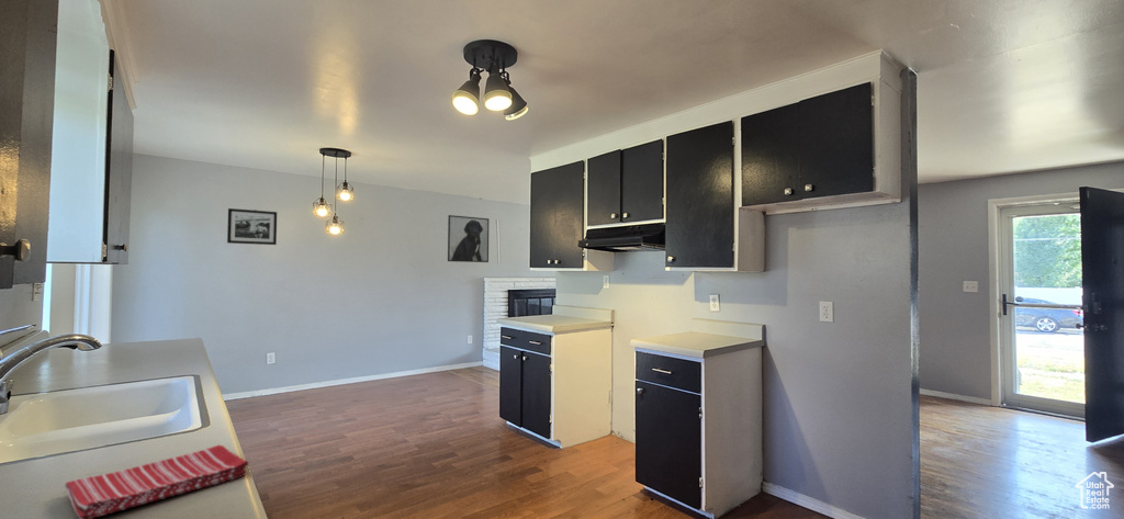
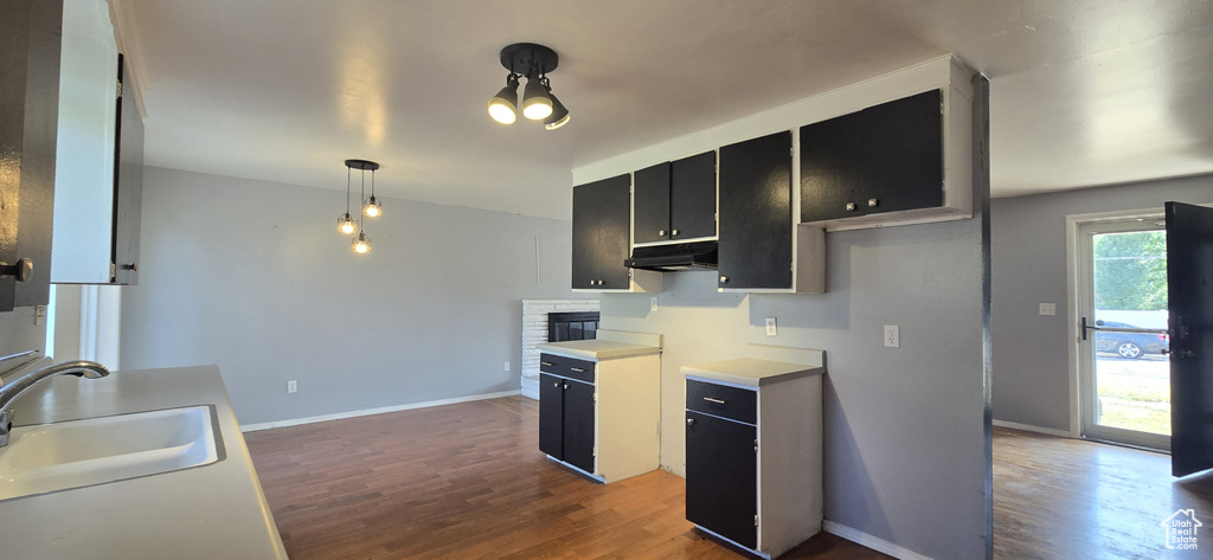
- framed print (469, 239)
- picture frame (252, 226)
- dish towel (161, 475)
